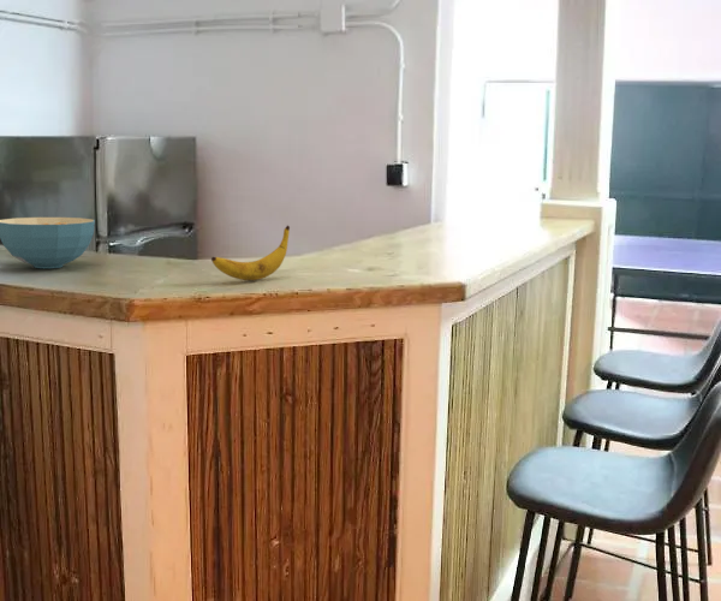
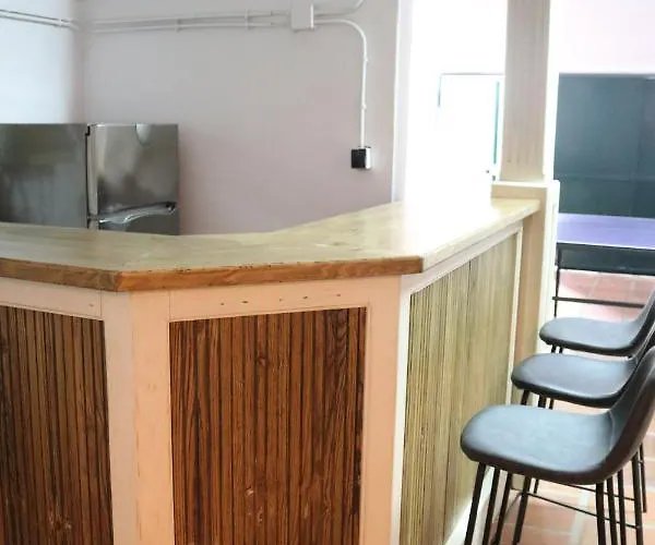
- cereal bowl (47, 243)
- banana (254, 261)
